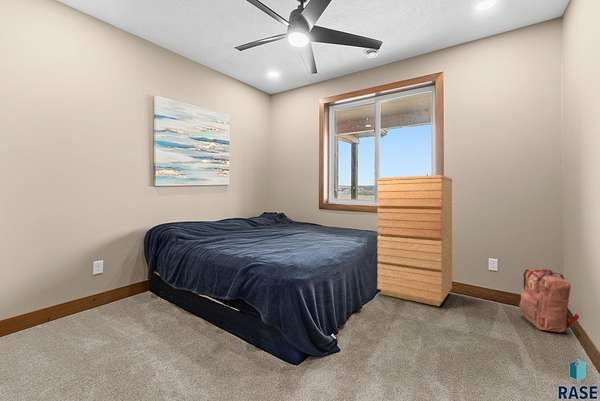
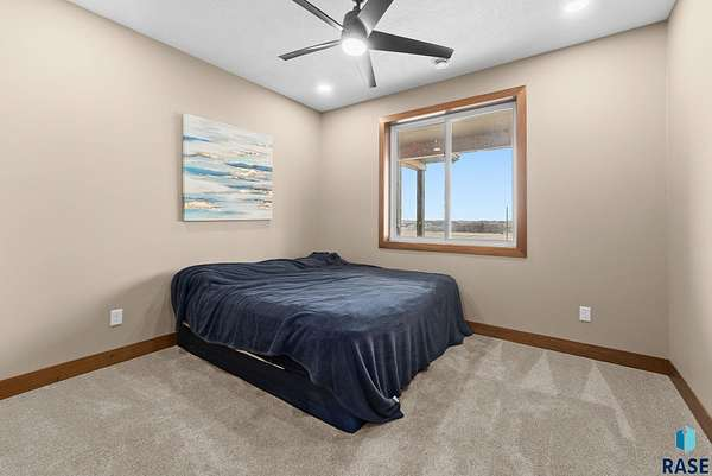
- dresser (415, 235)
- backpack (546, 296)
